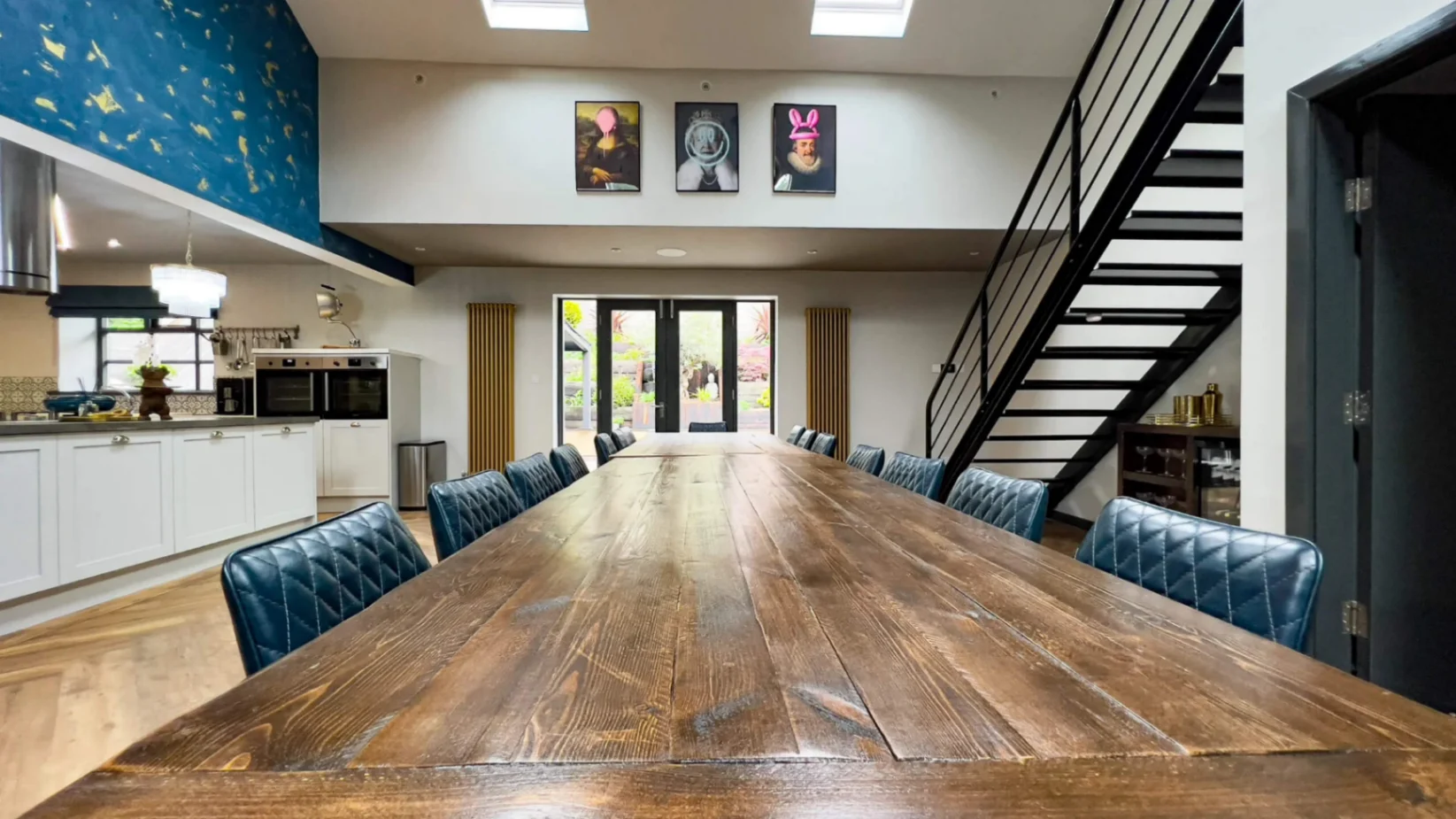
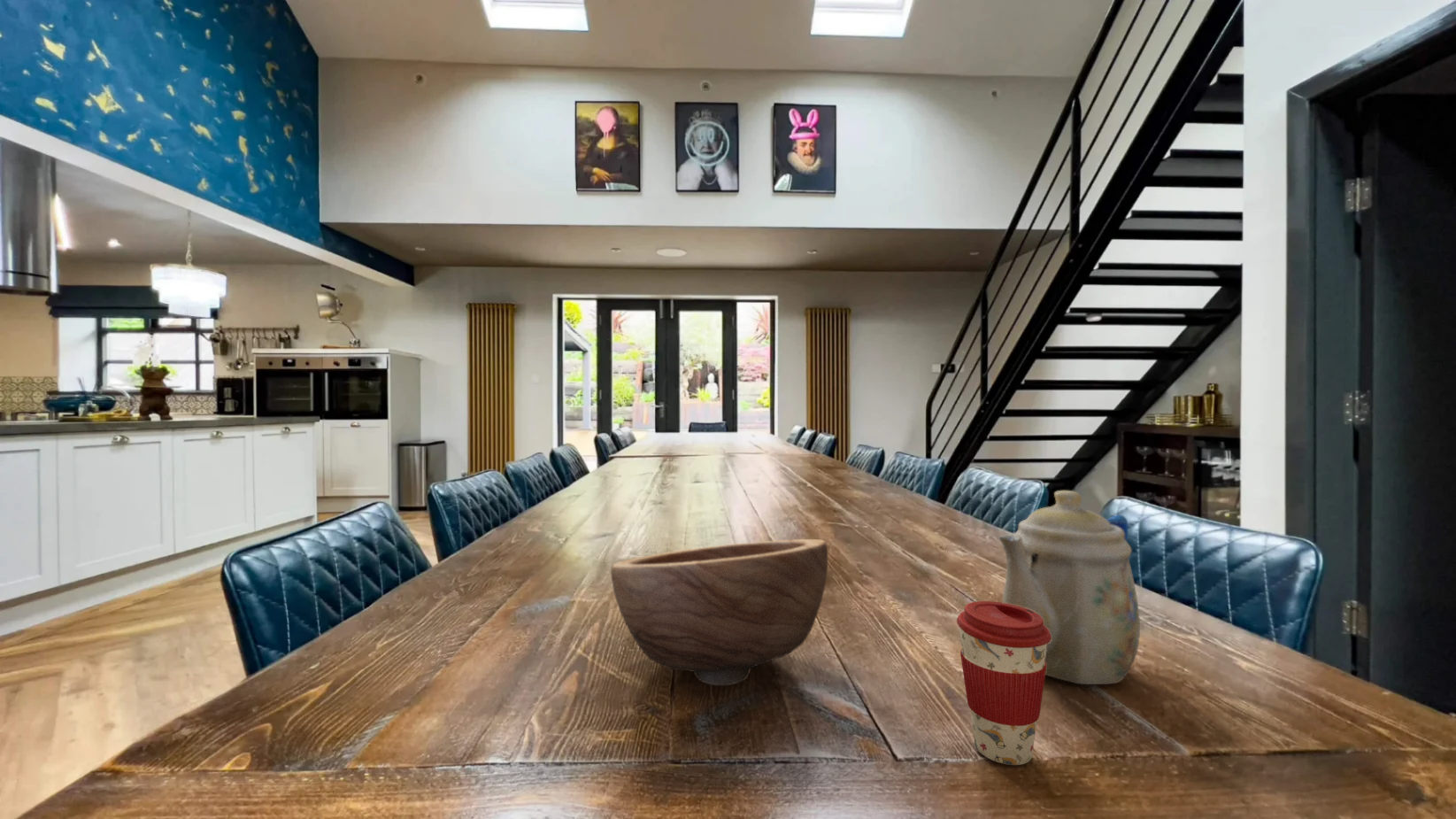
+ teapot (1068, 577)
+ coffee cup (1002, 681)
+ wooden bowl (720, 597)
